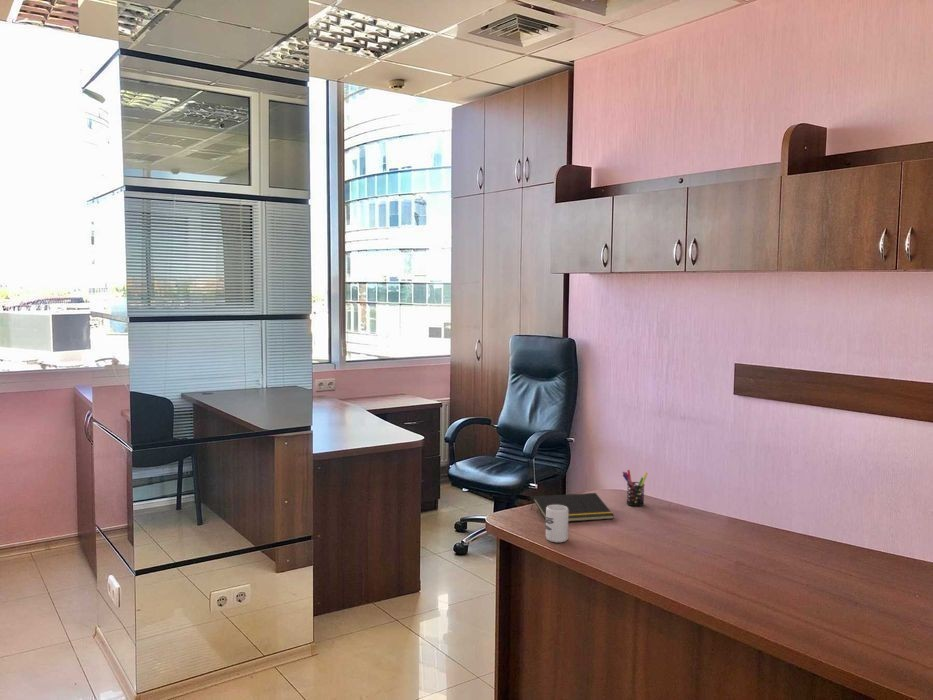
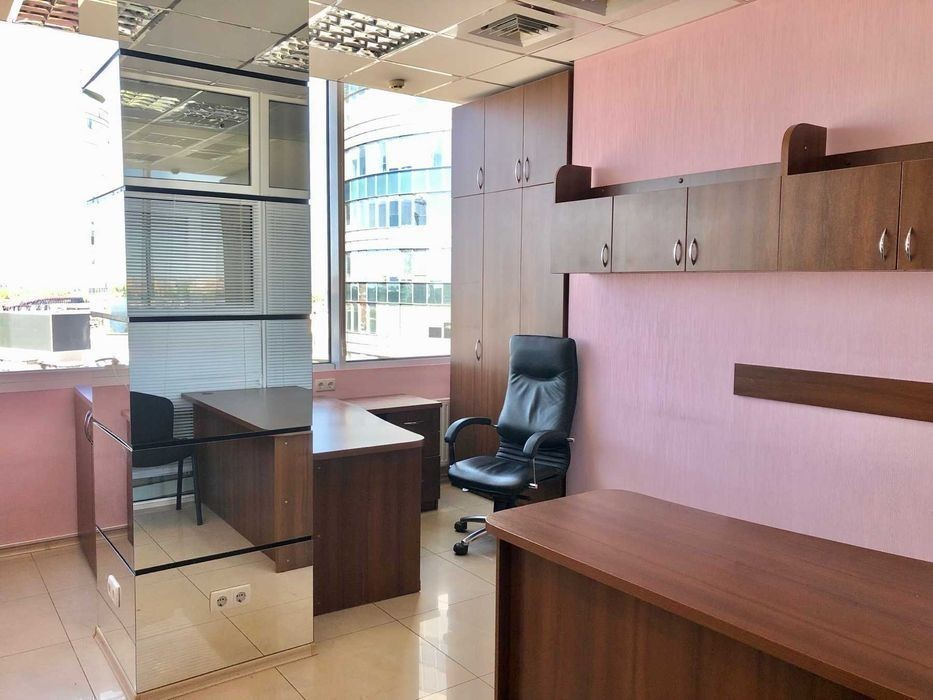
- pen holder (635, 487)
- notepad (572, 507)
- cup (556, 523)
